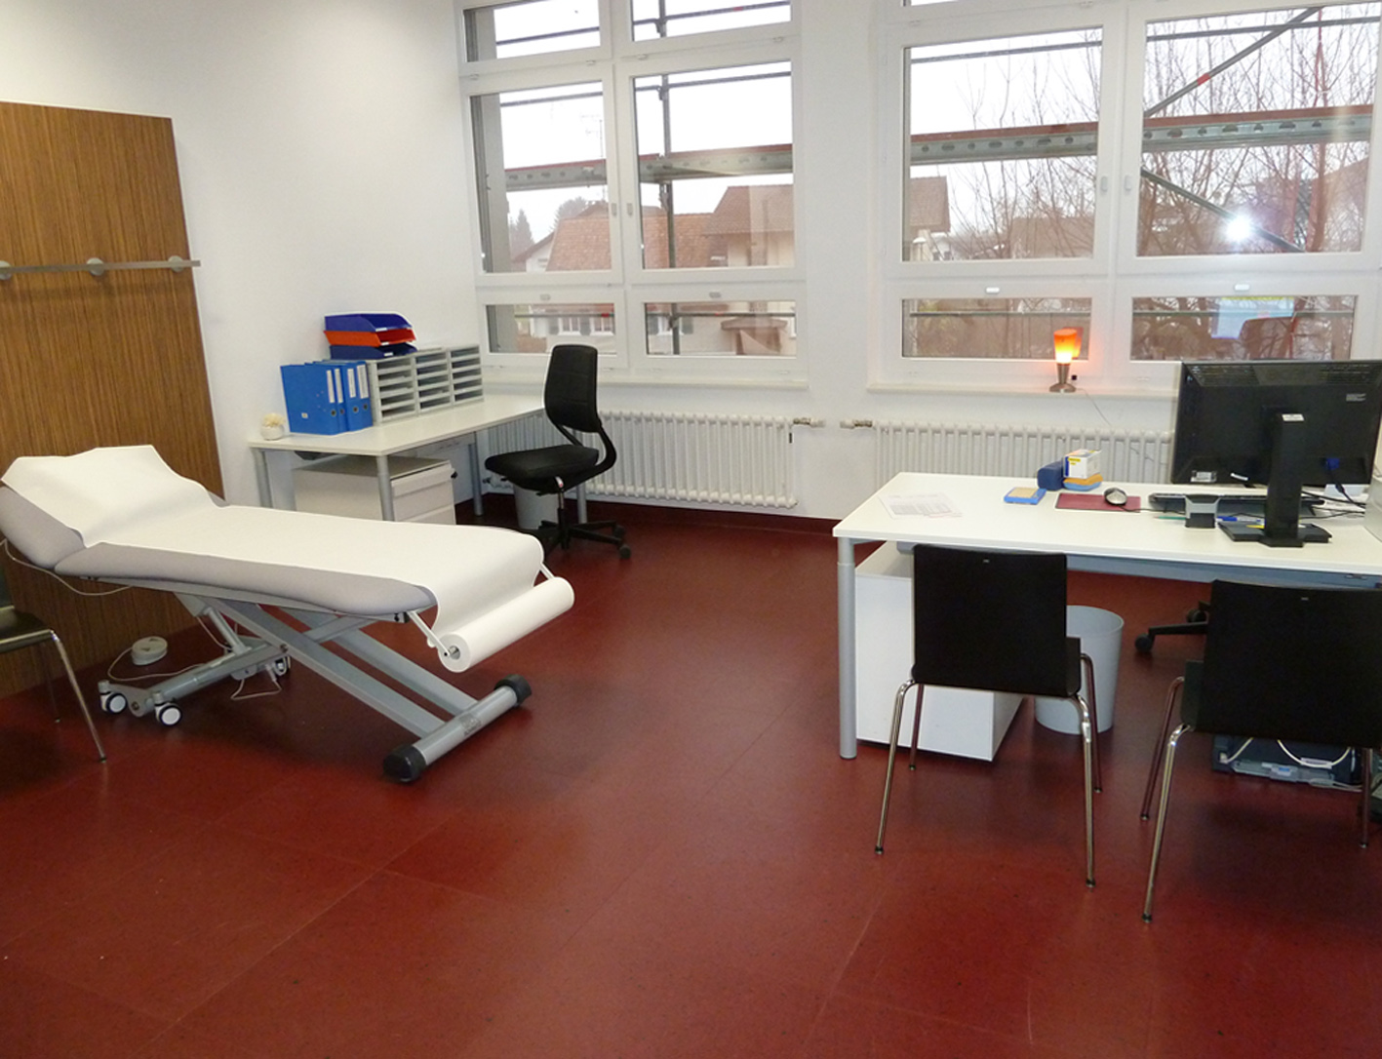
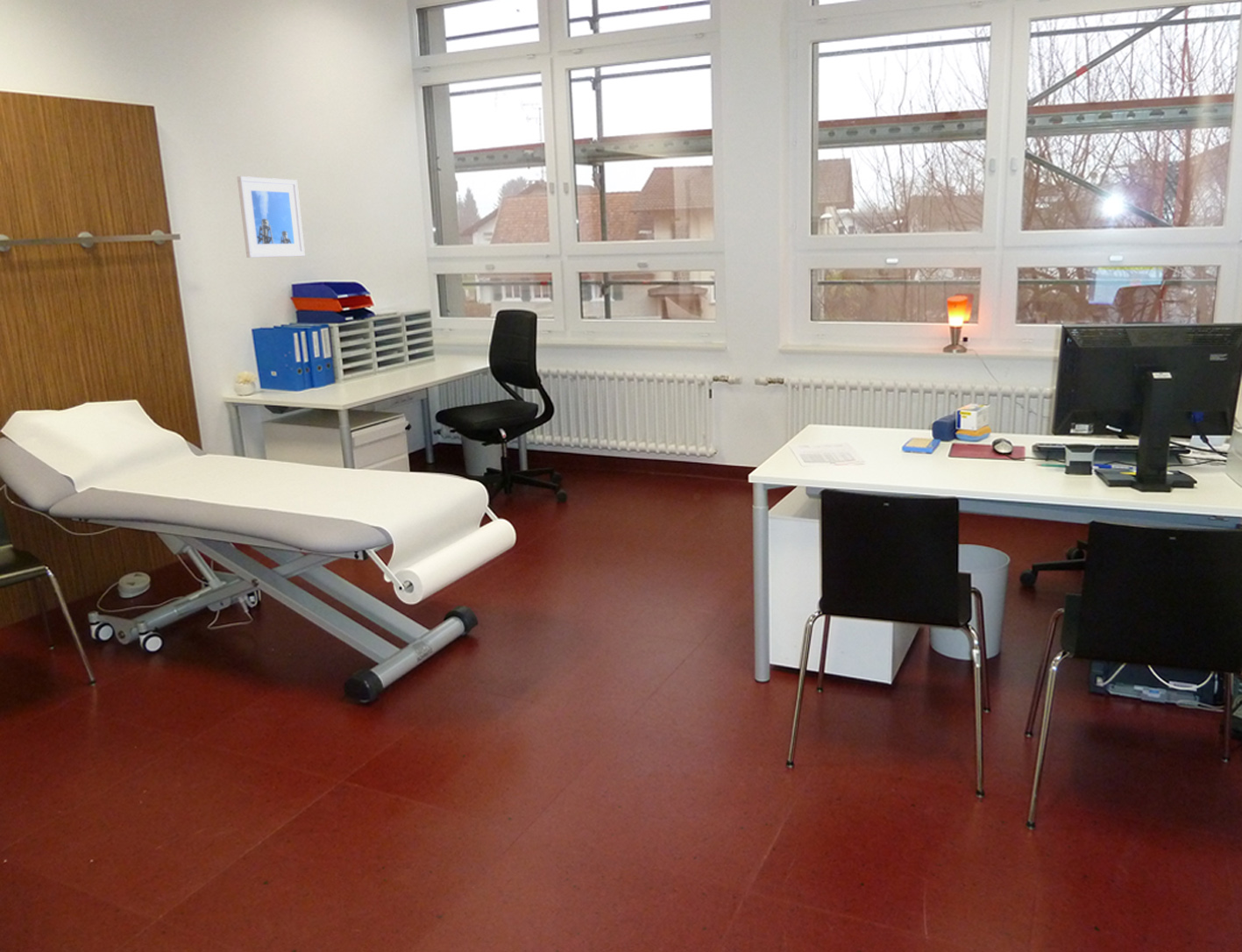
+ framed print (272, 217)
